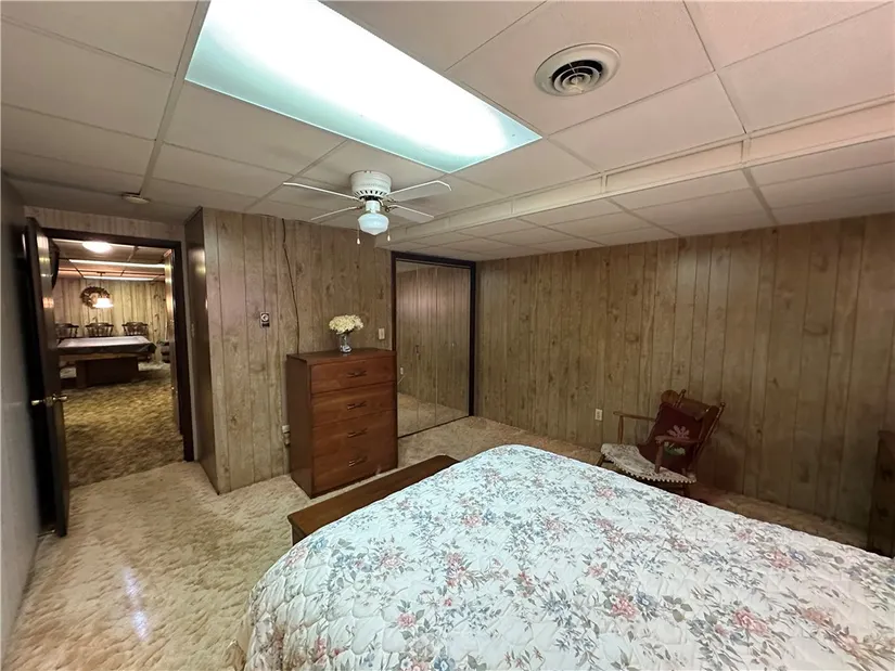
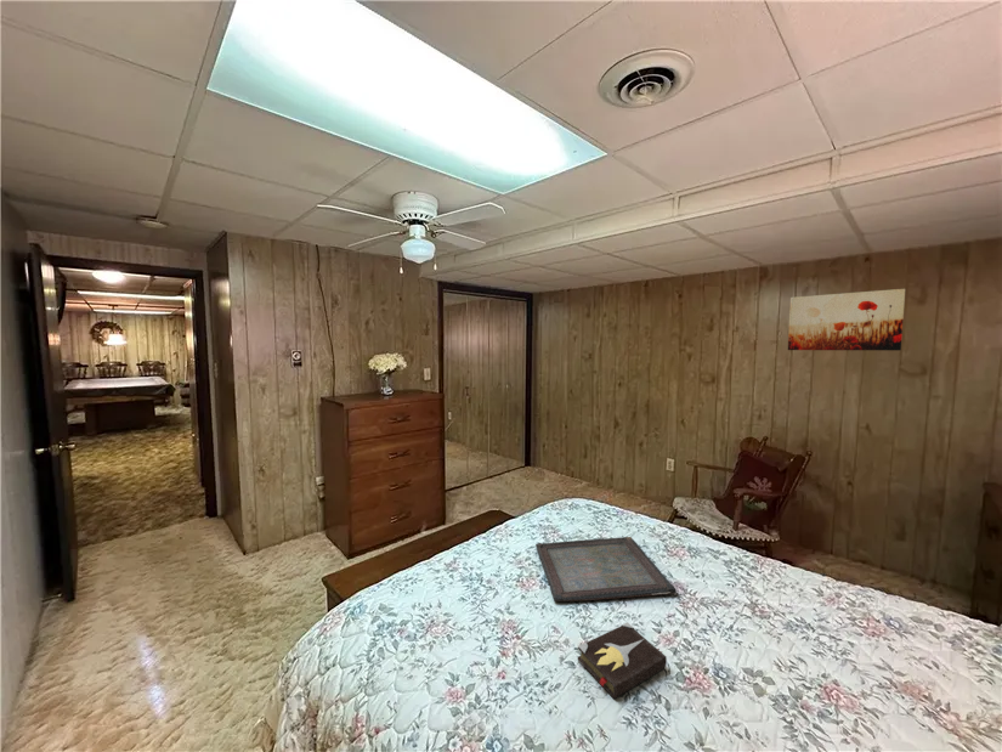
+ wall art (842, 322)
+ serving tray (598, 565)
+ hardback book (621, 656)
